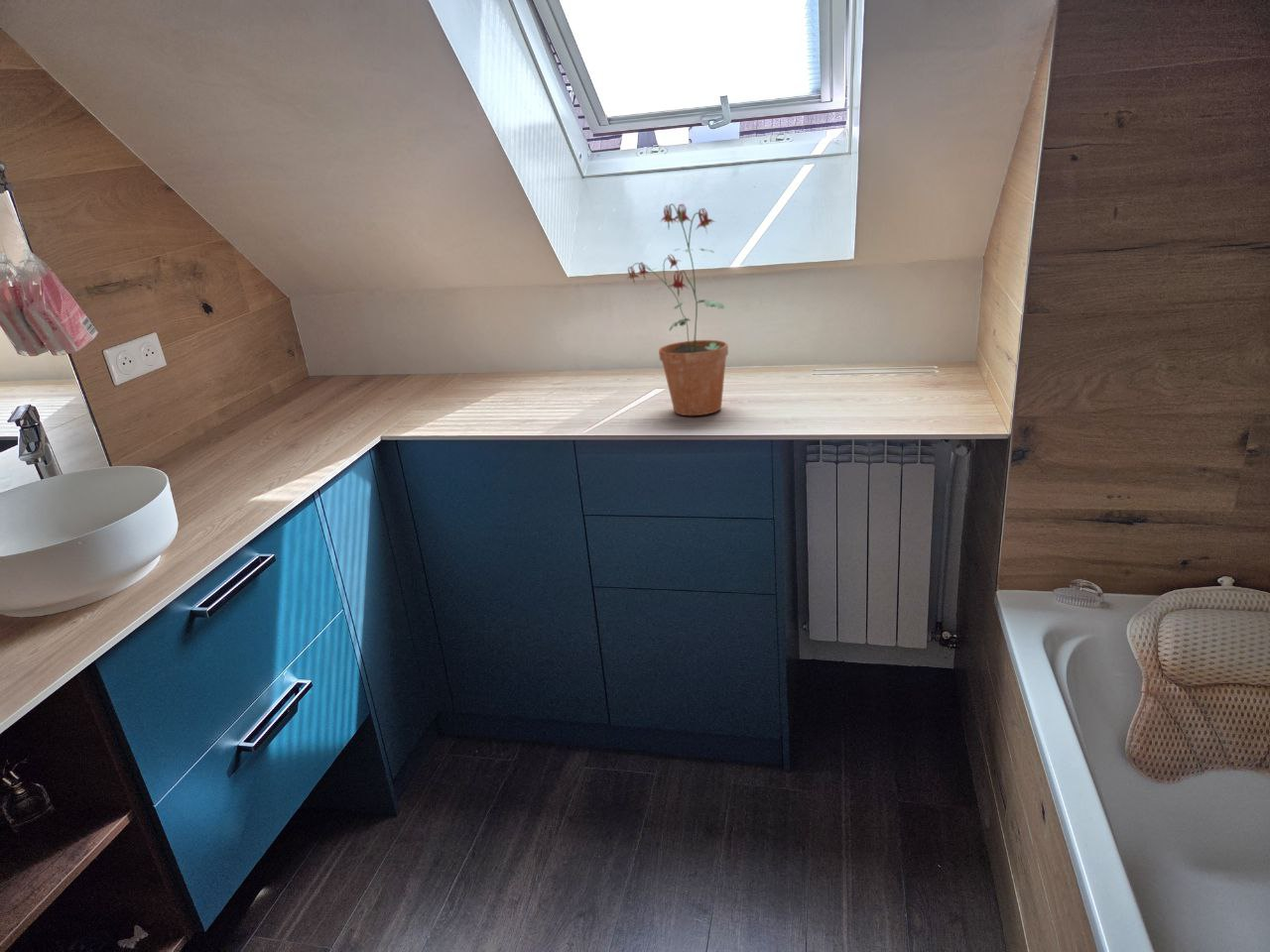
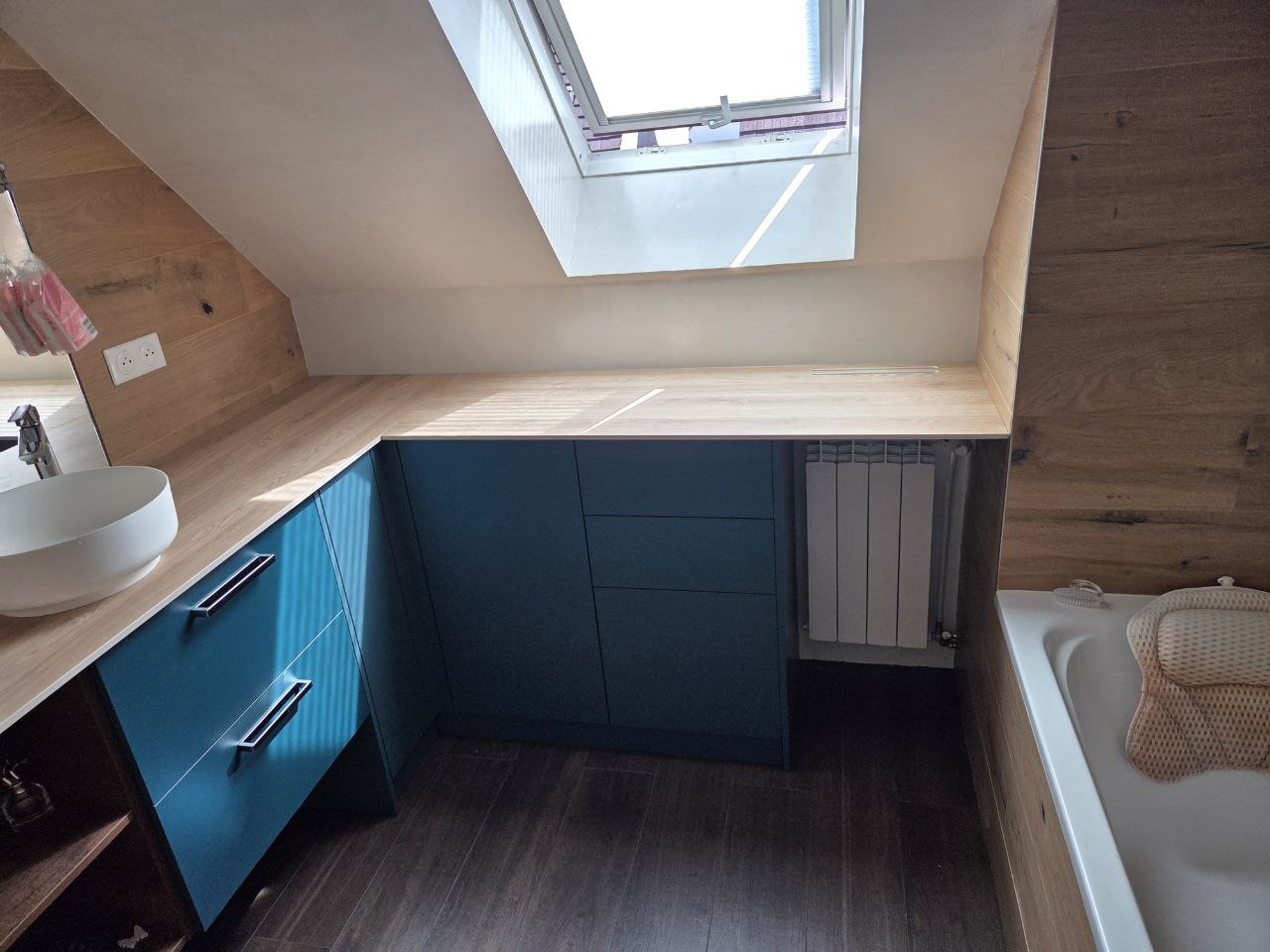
- potted plant (682, 311)
